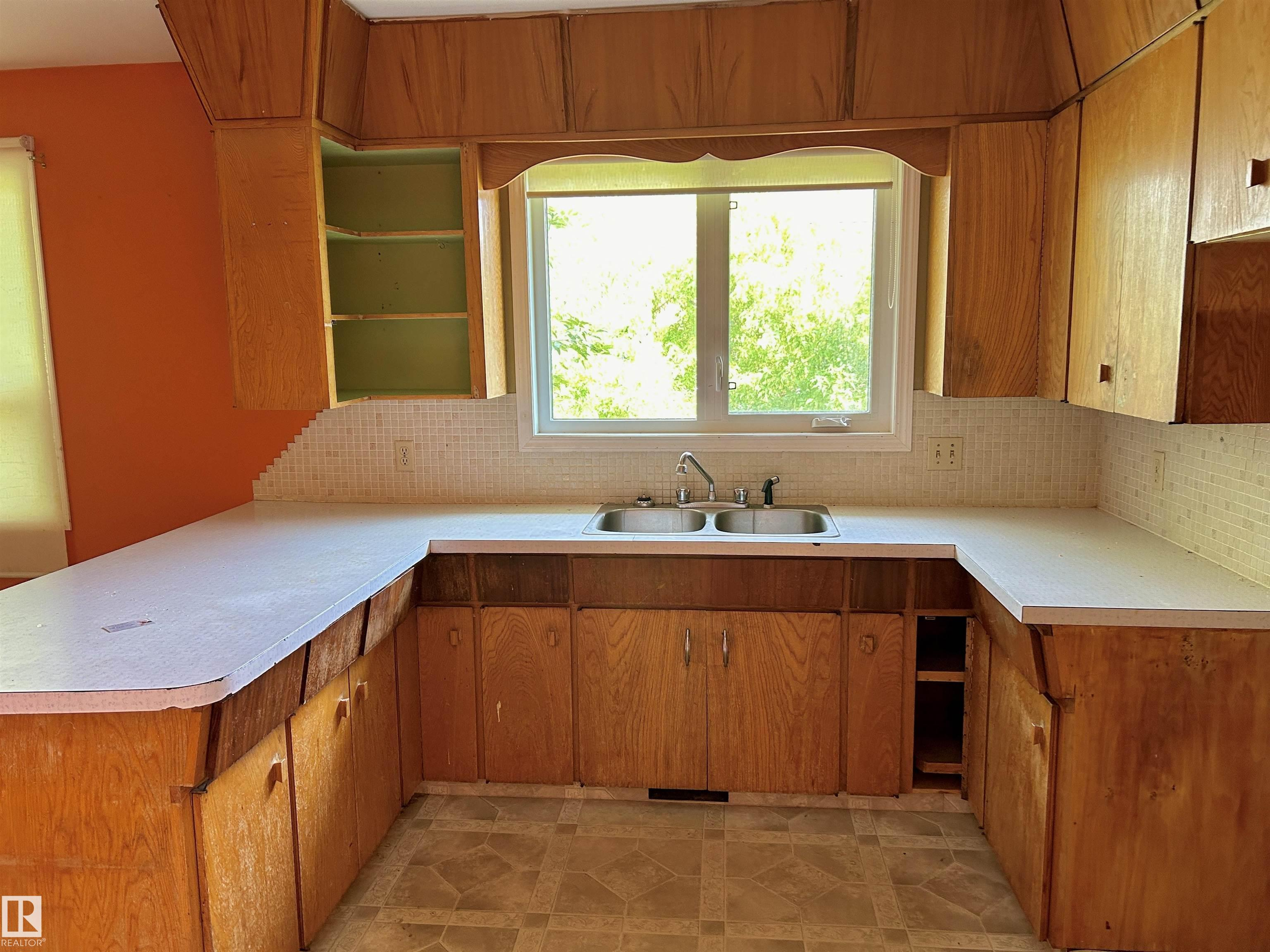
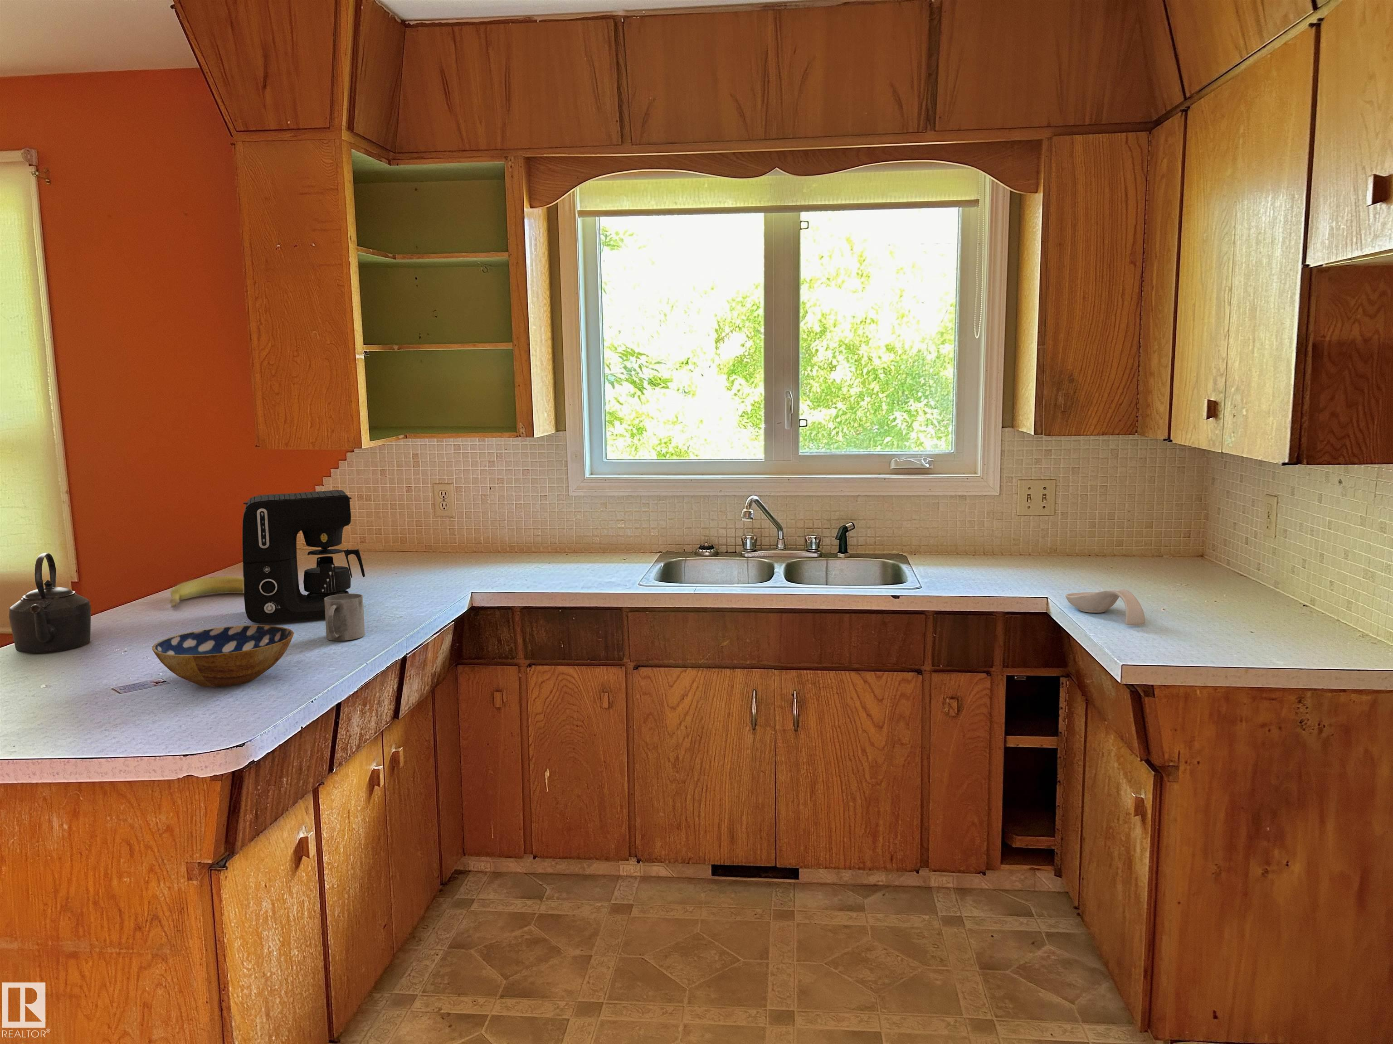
+ coffee maker (307, 554)
+ mug (341, 619)
+ banana (207, 590)
+ kettle (46, 603)
+ bowl (226, 659)
+ spoon rest (1106, 600)
